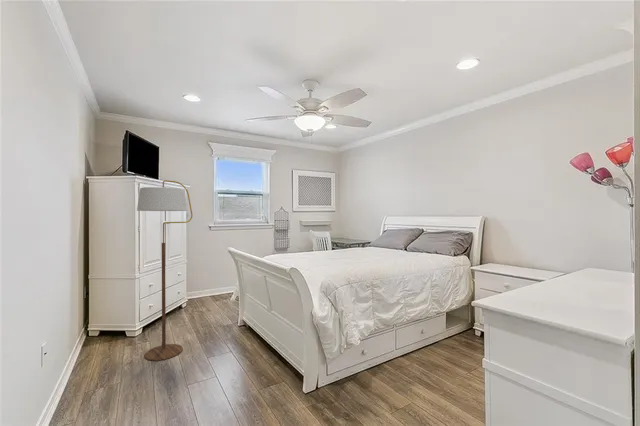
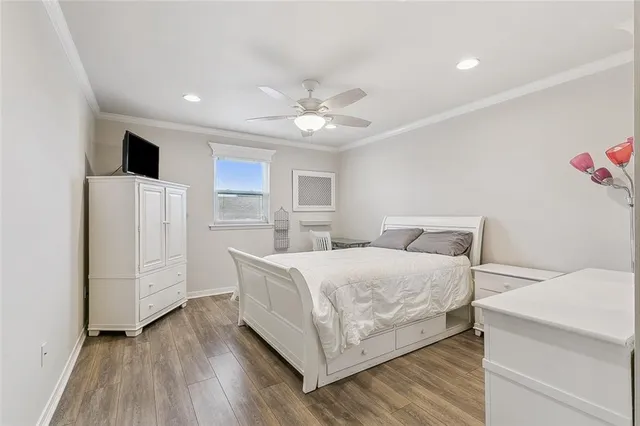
- floor lamp (164, 265)
